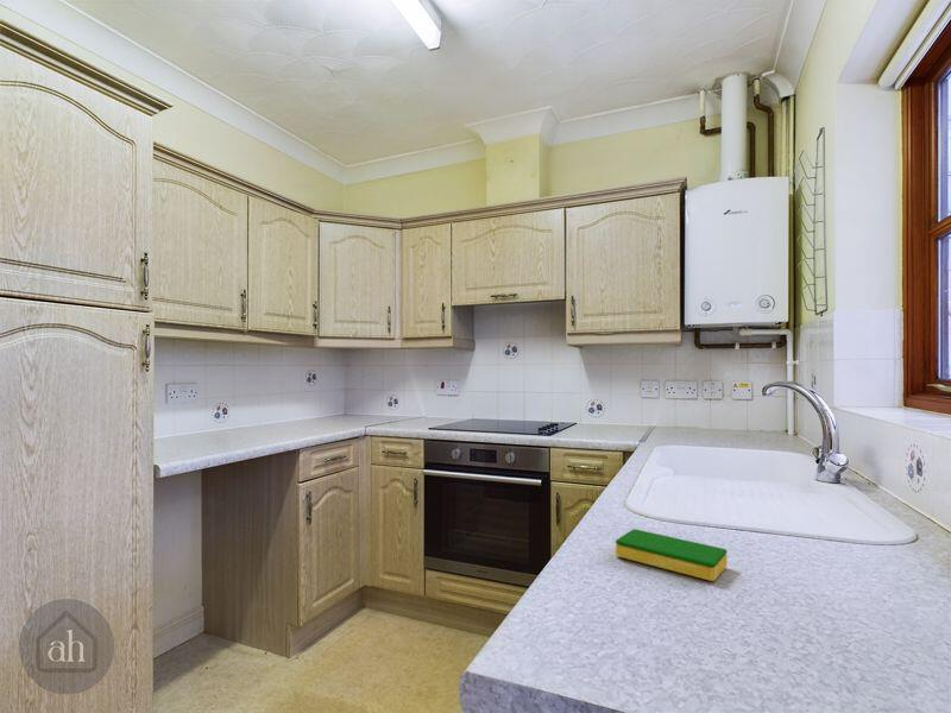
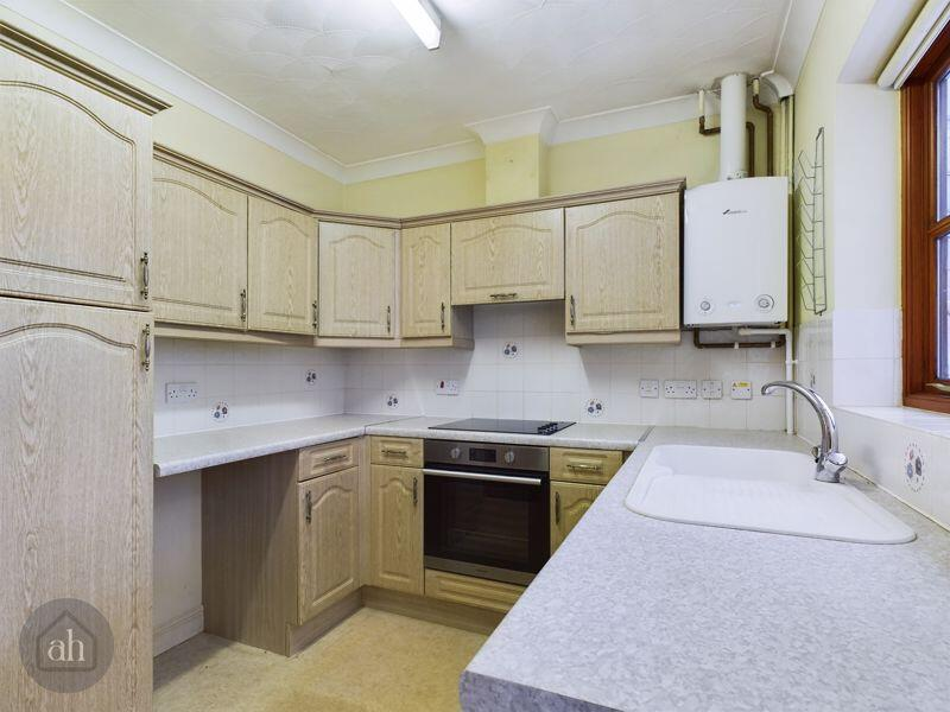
- dish sponge (669, 553)
